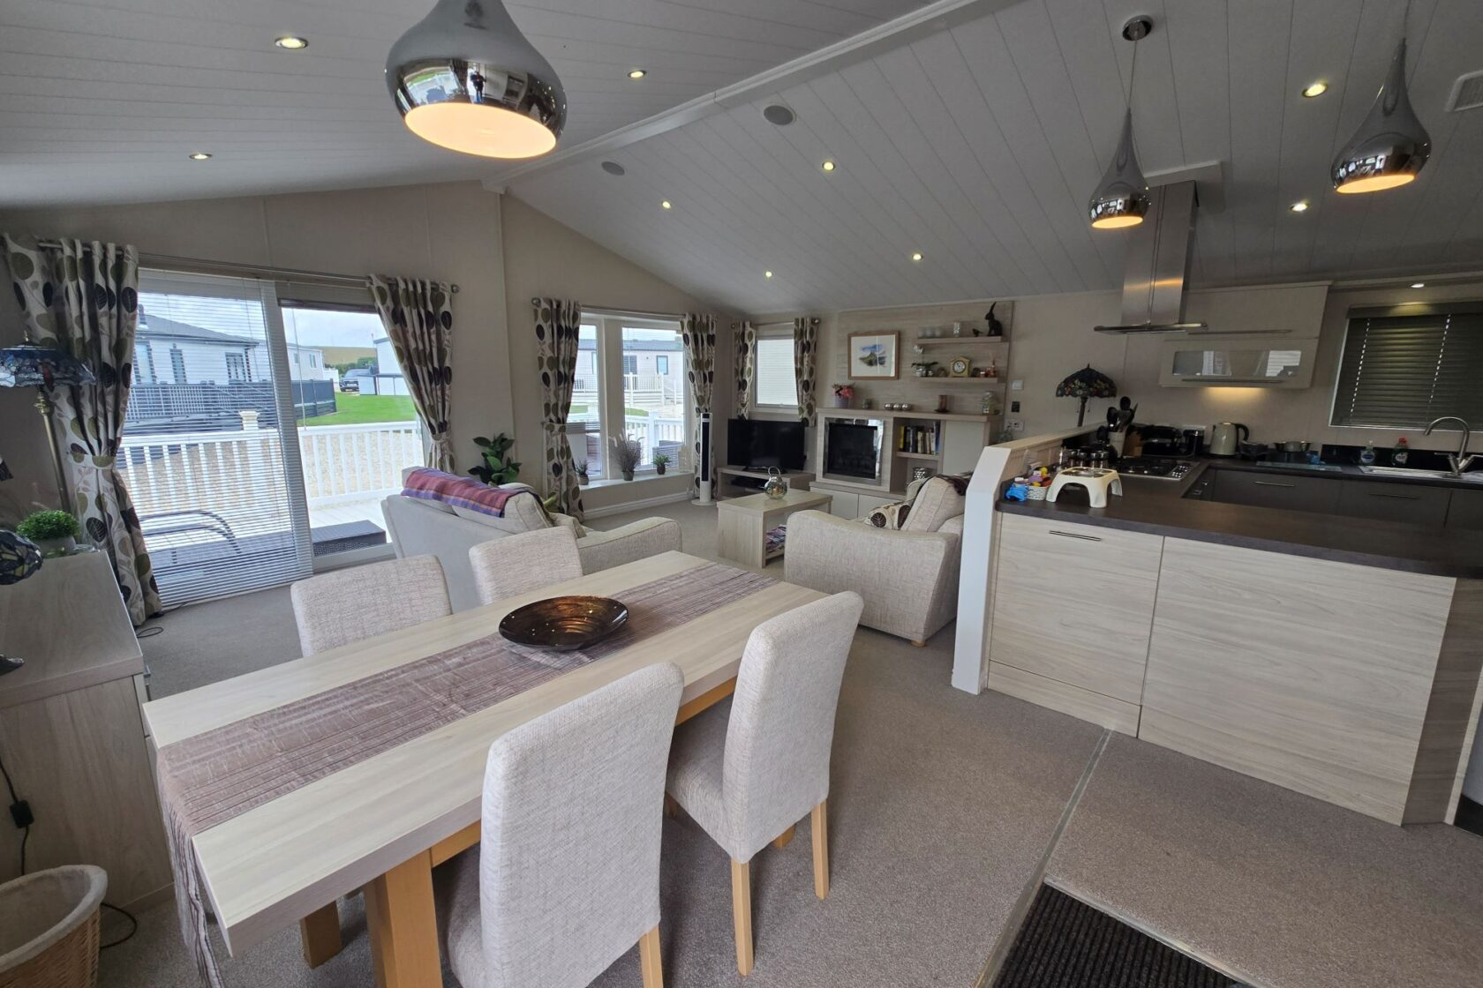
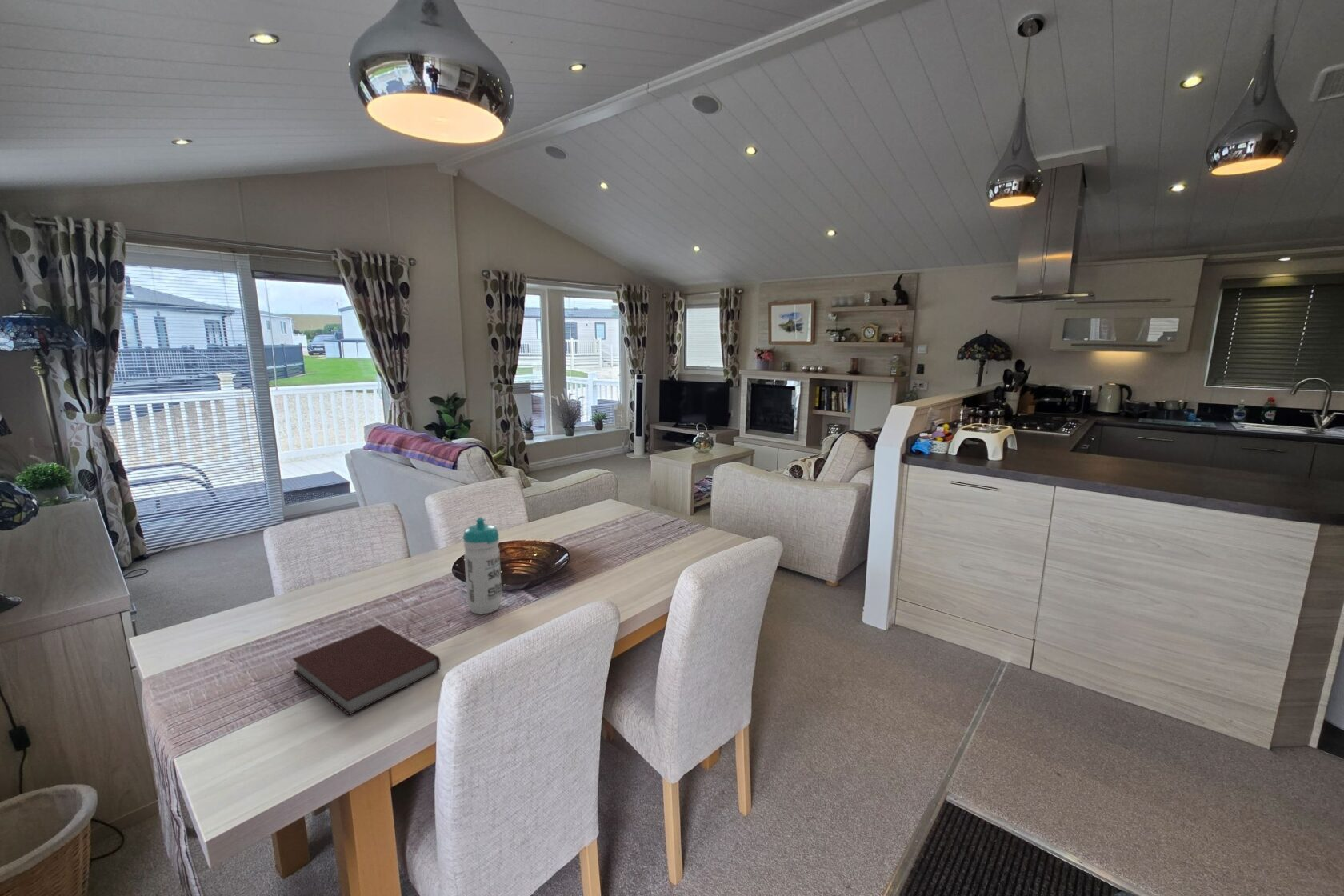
+ notebook (366, 663)
+ water bottle (482, 563)
